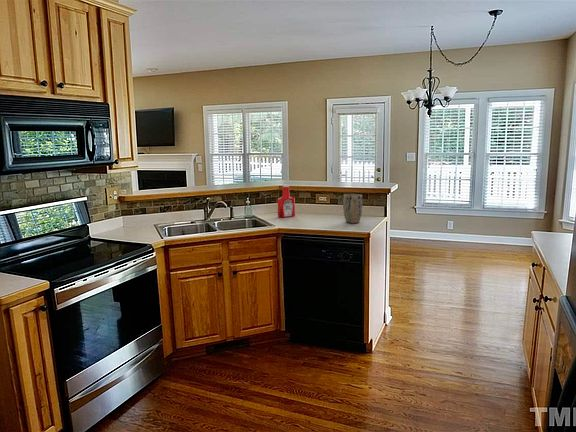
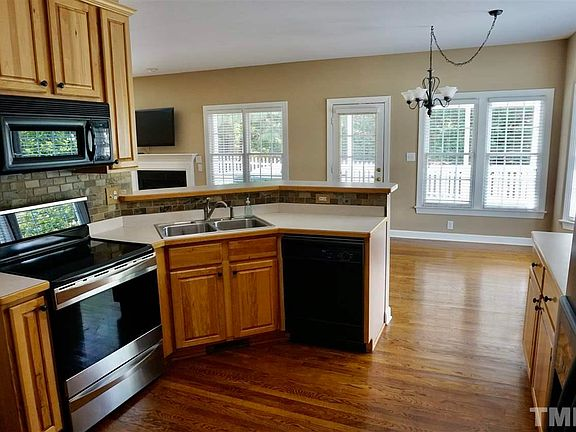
- plant pot (352, 208)
- soap bottle (286, 200)
